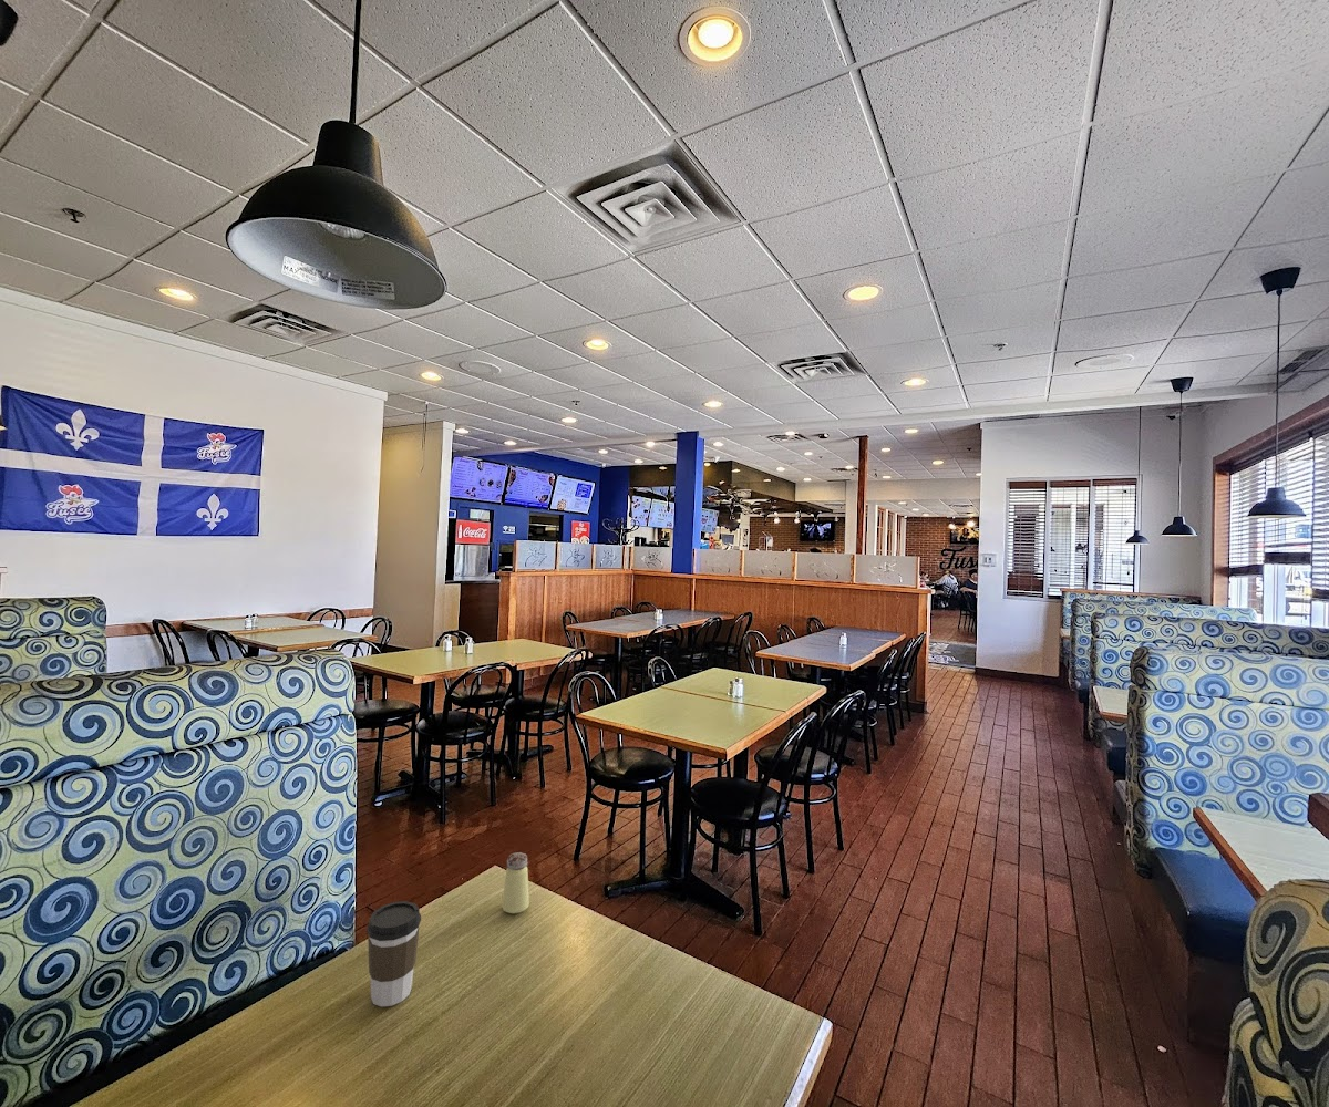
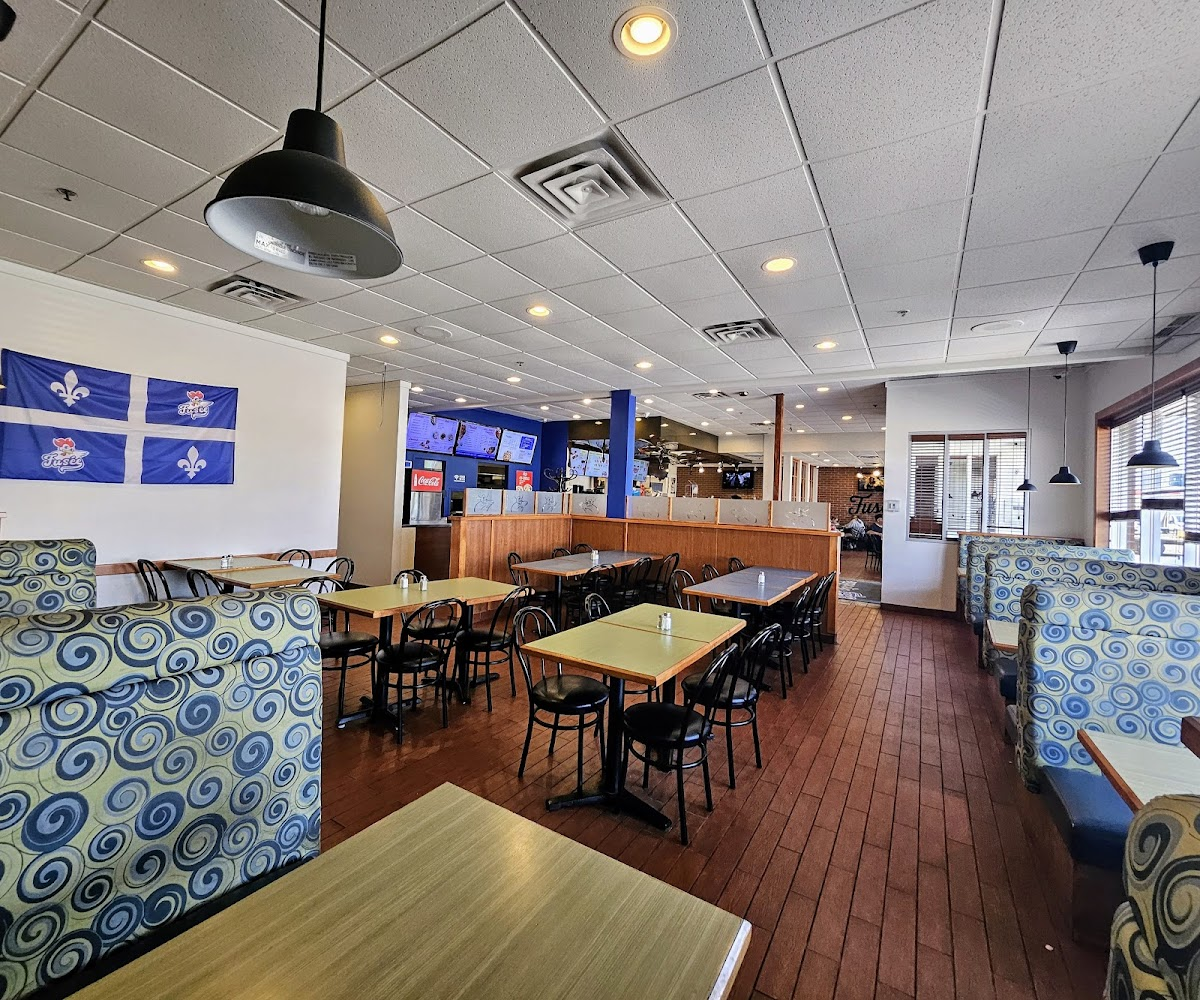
- coffee cup (393, 953)
- saltshaker (516, 881)
